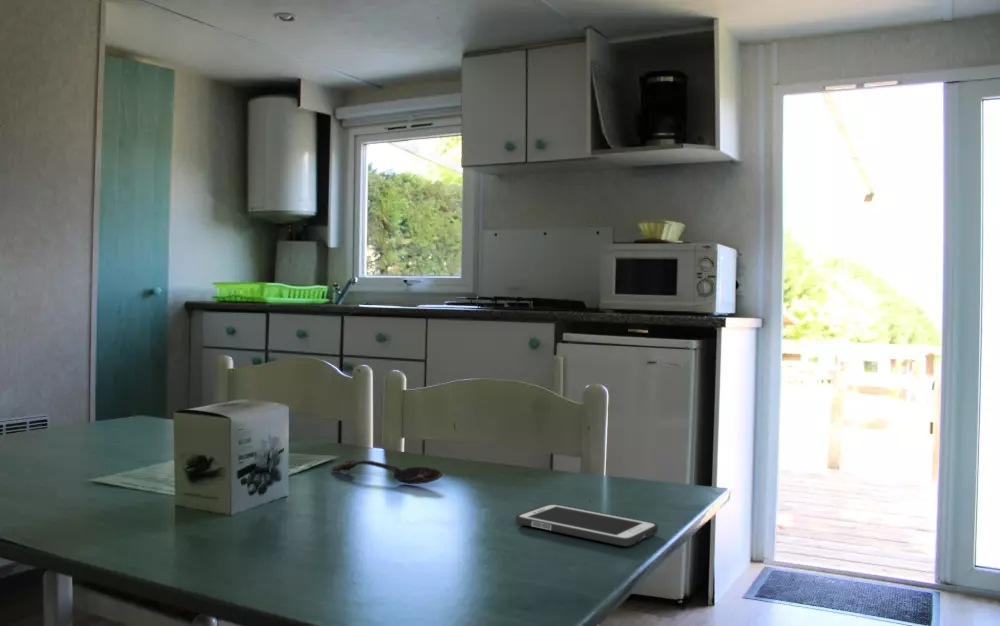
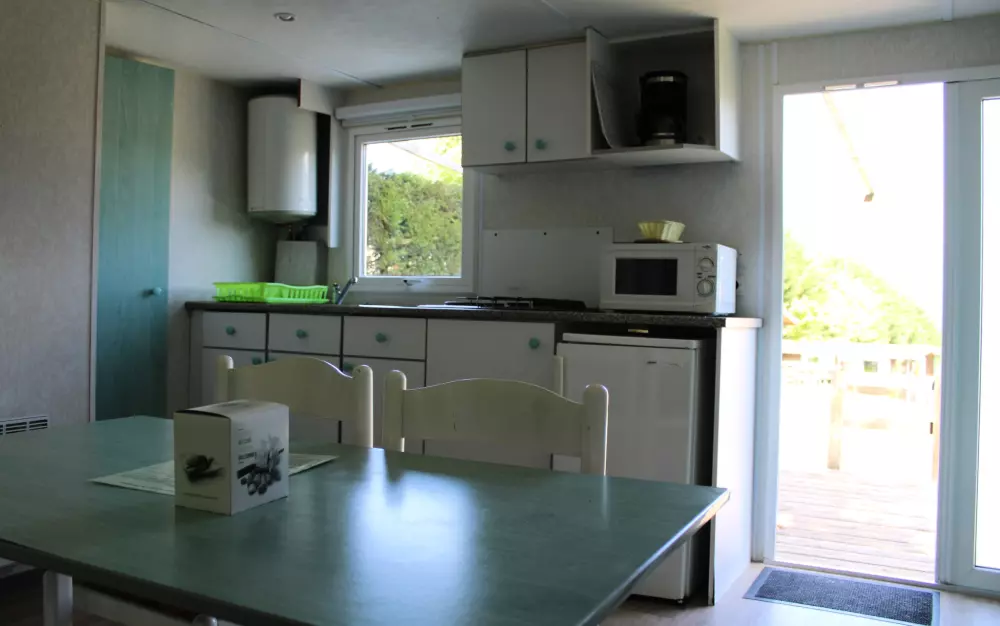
- spoon (385, 468)
- cell phone (585, 523)
